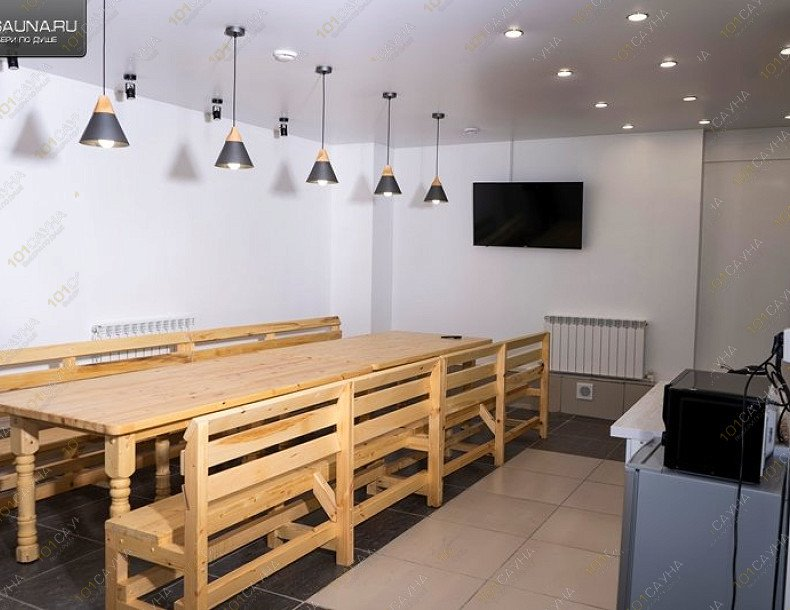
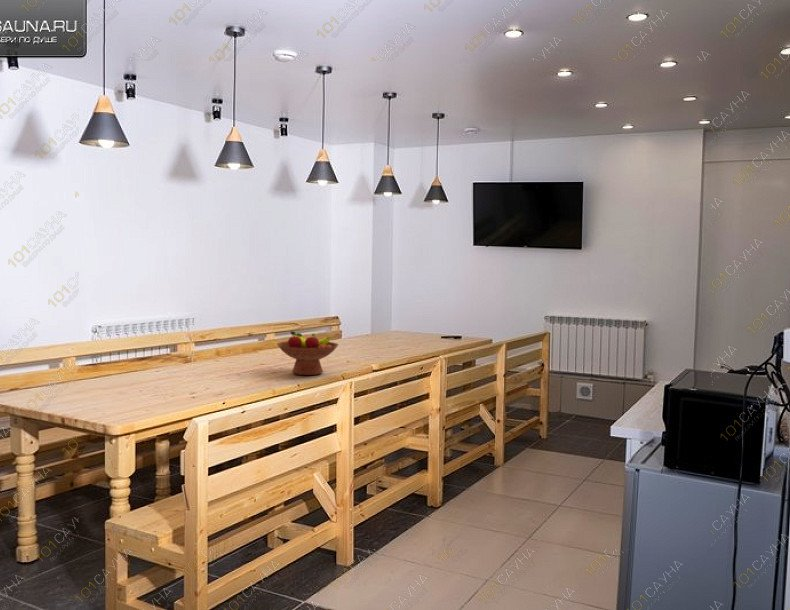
+ fruit bowl (307, 353)
